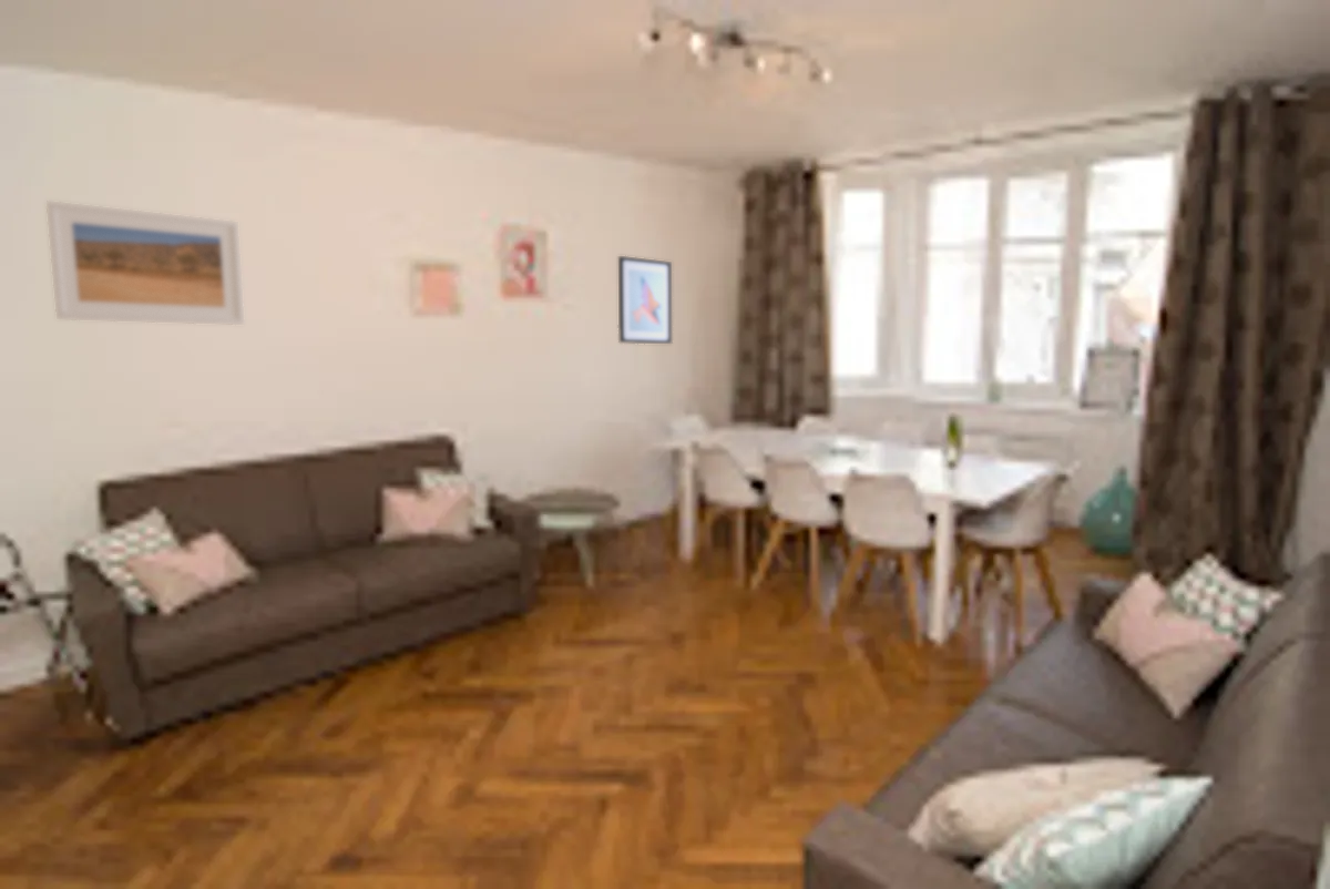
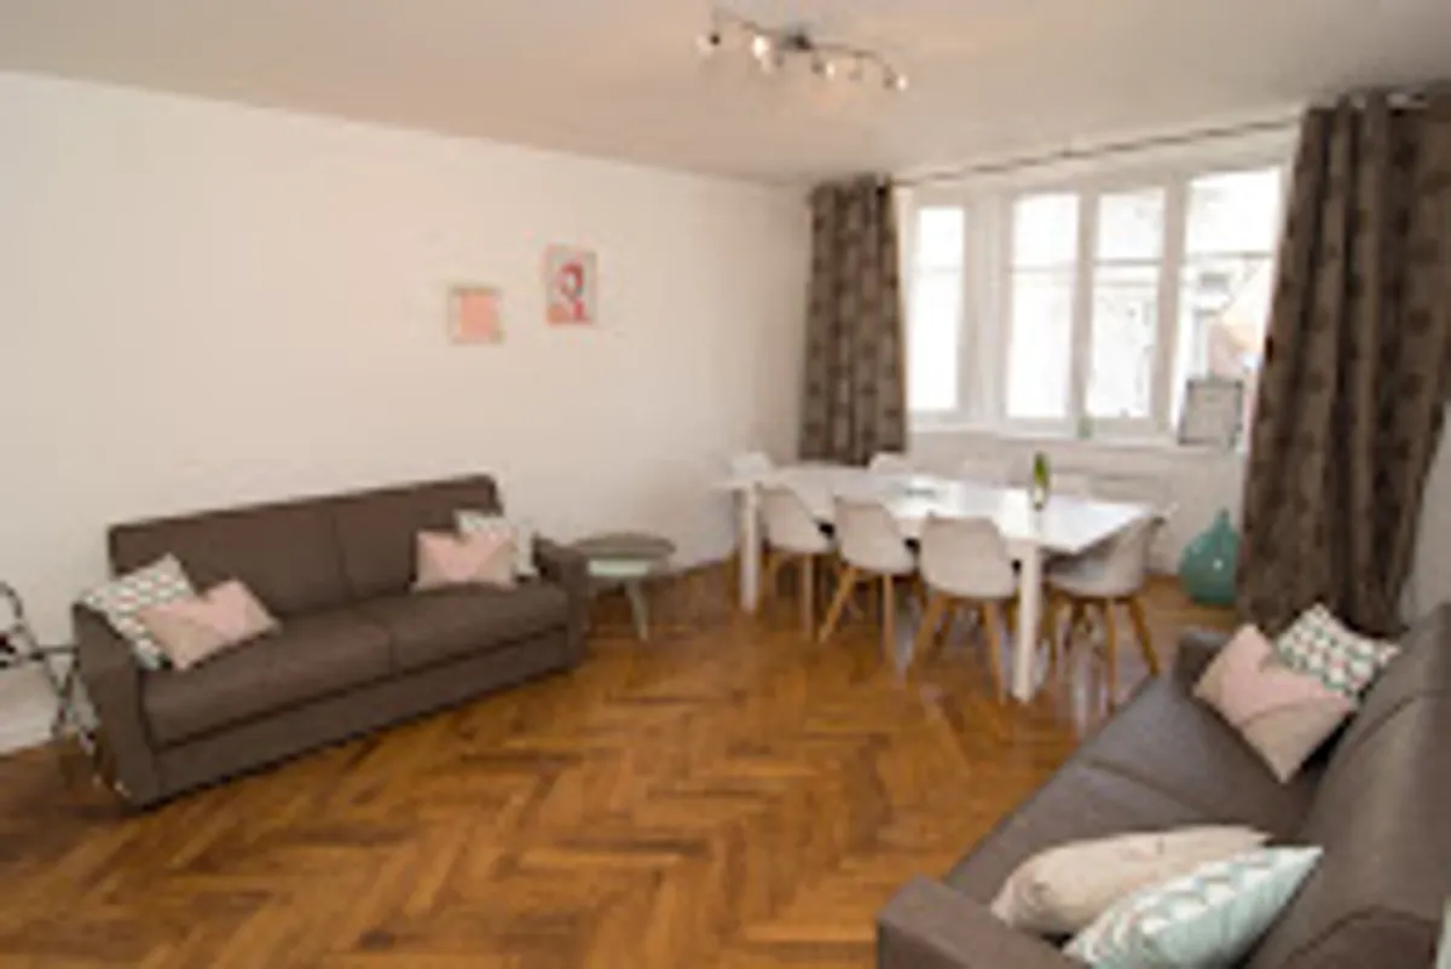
- wall art (645, 302)
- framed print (152, 267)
